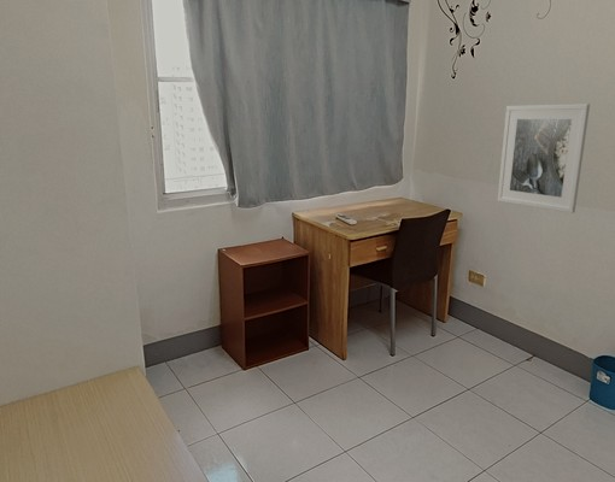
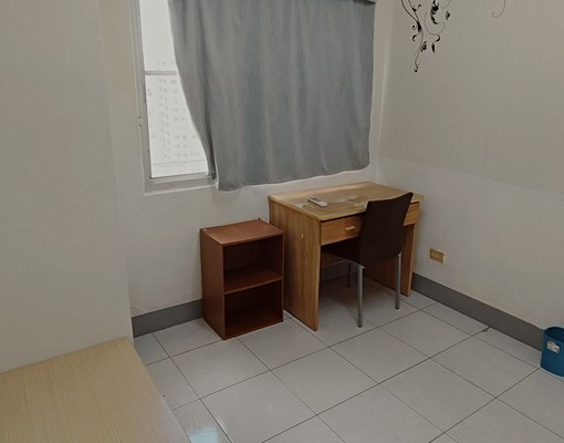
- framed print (539, 157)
